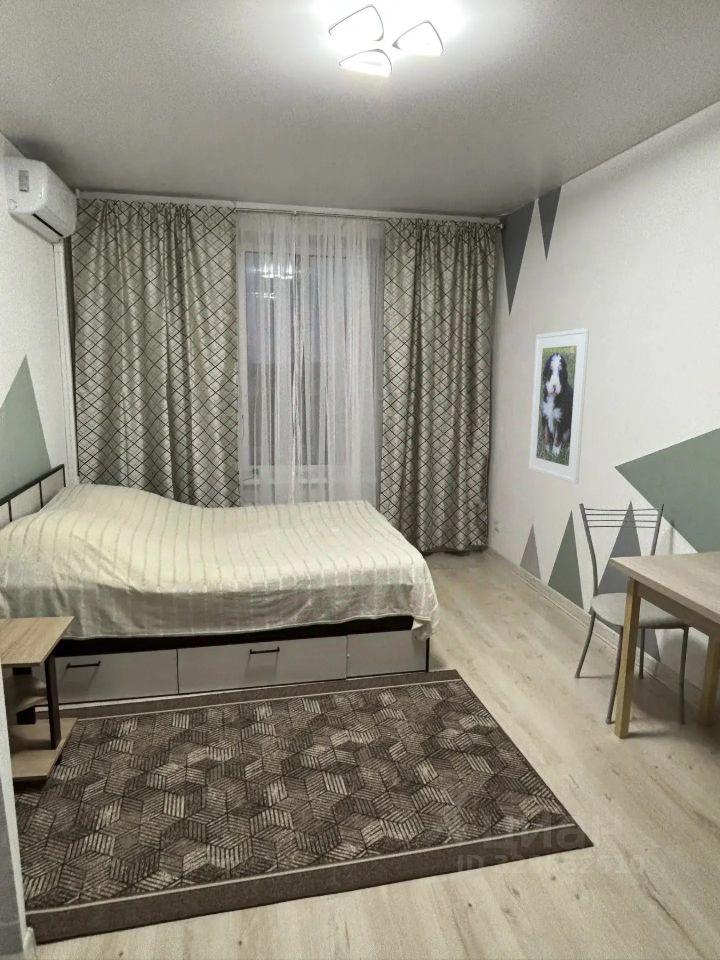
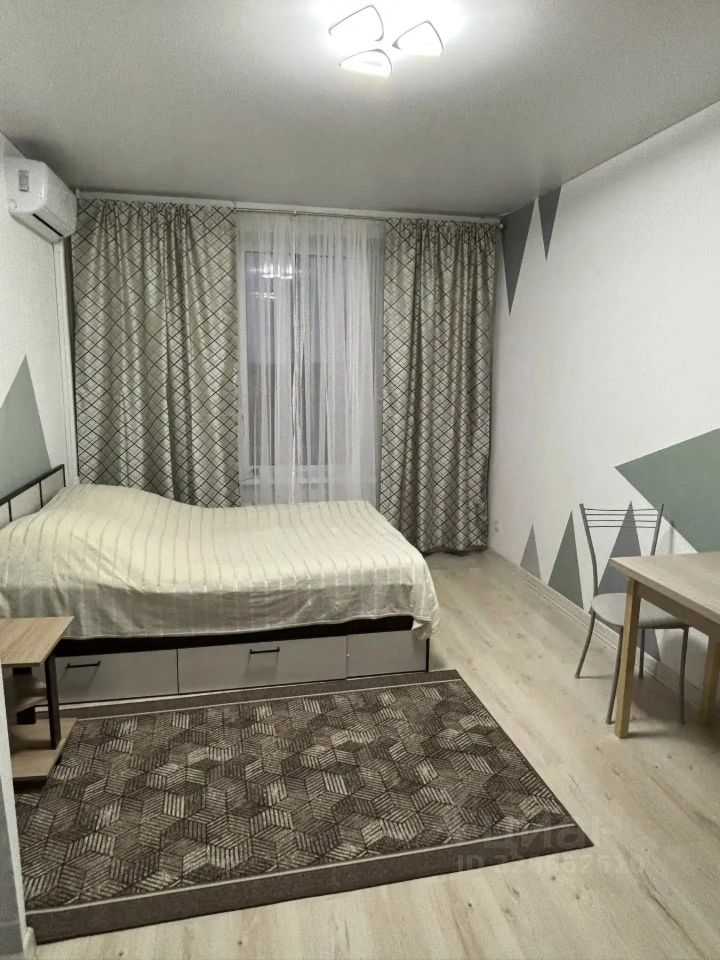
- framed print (556, 405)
